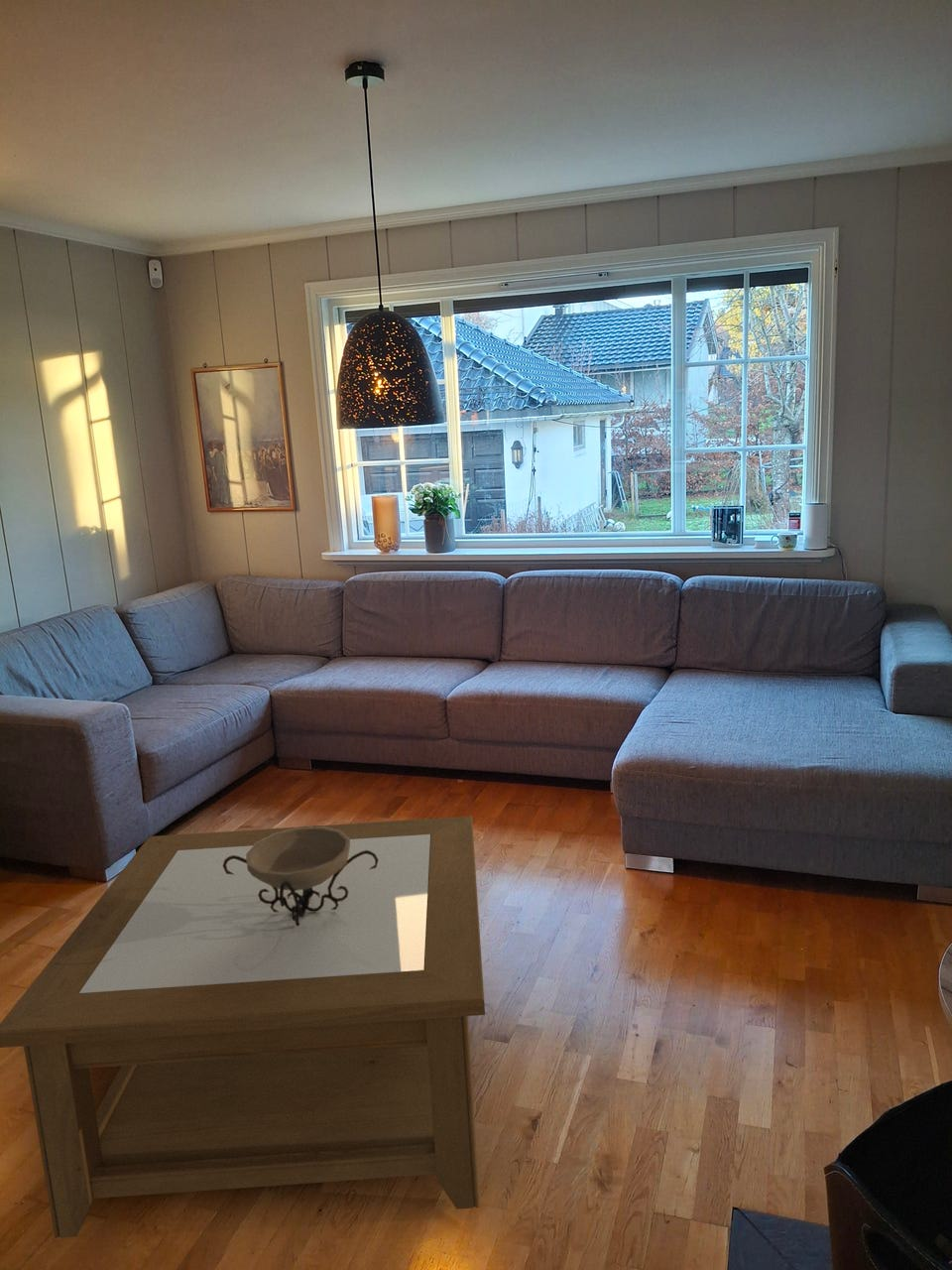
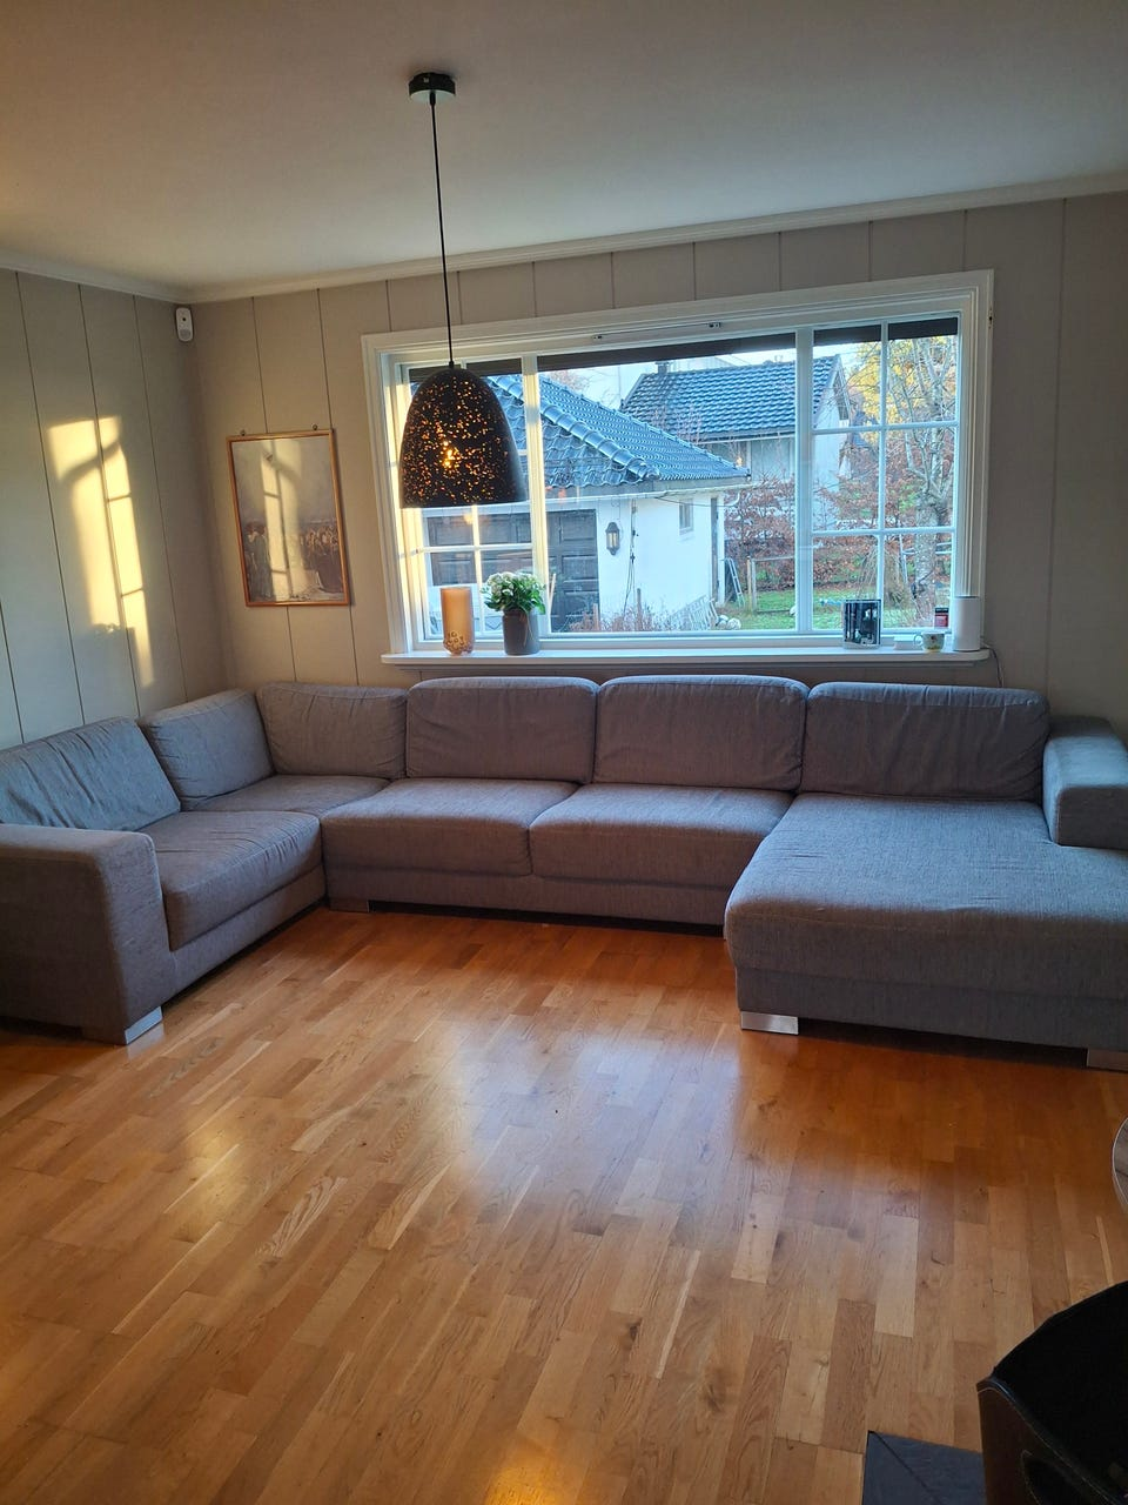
- coffee table (292, 993)
- decorative bowl (301, 879)
